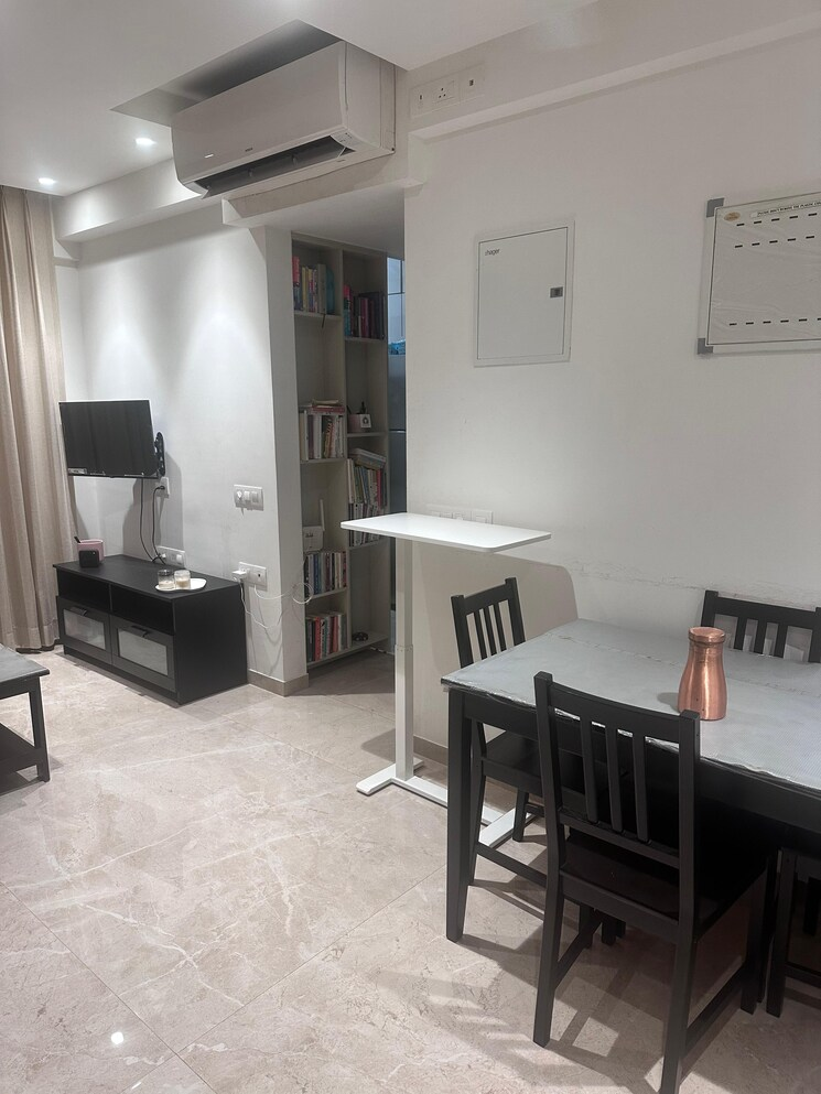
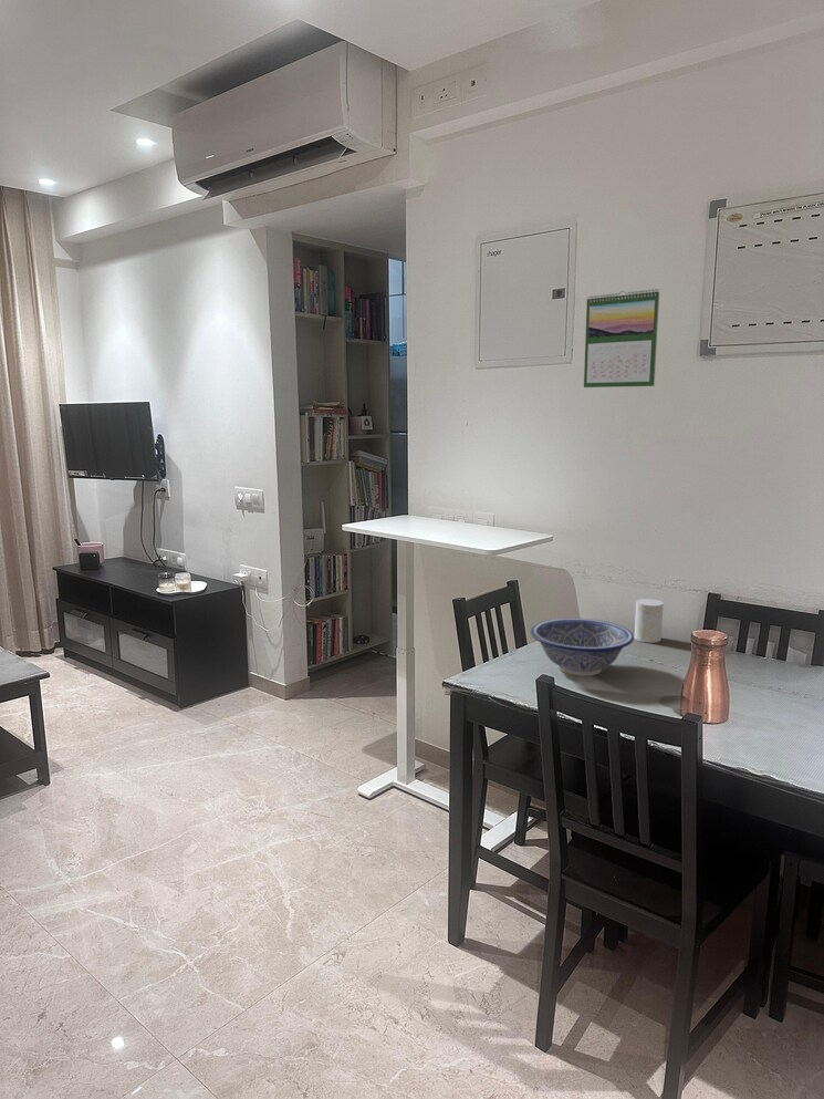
+ calendar (619, 339)
+ decorative bowl (581, 650)
+ cup (648, 620)
